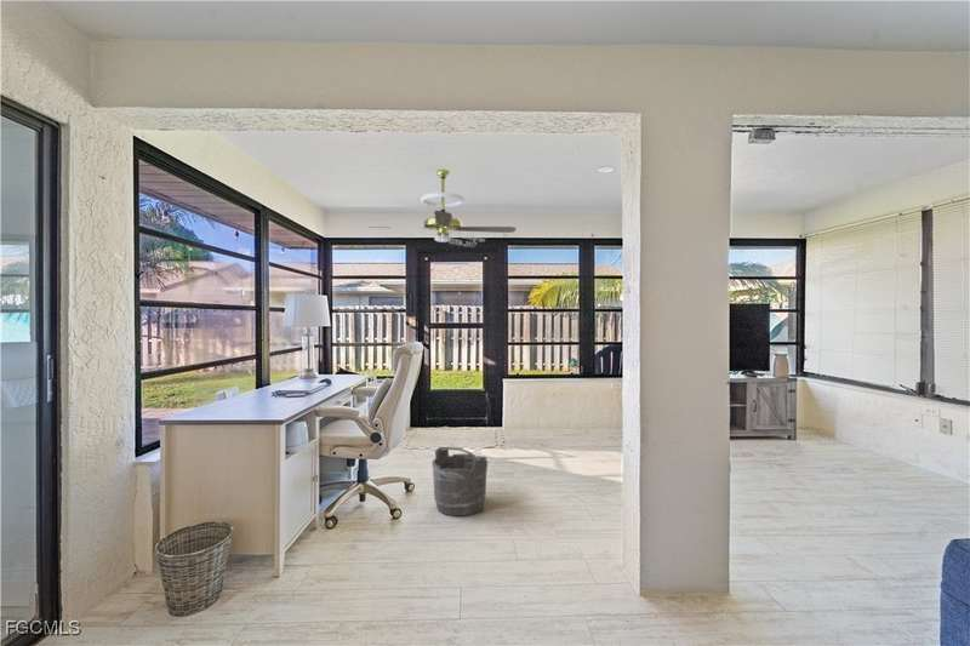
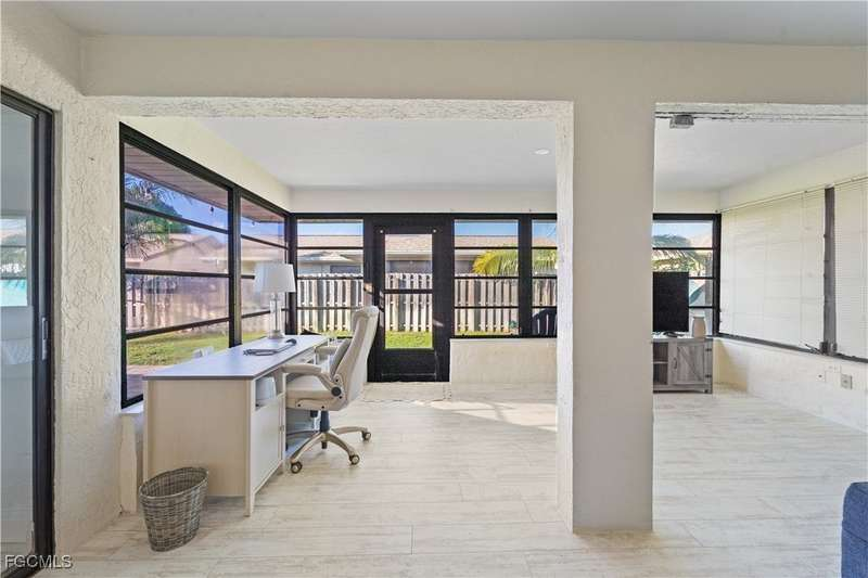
- ceiling fan (443, 210)
- bucket (460, 476)
